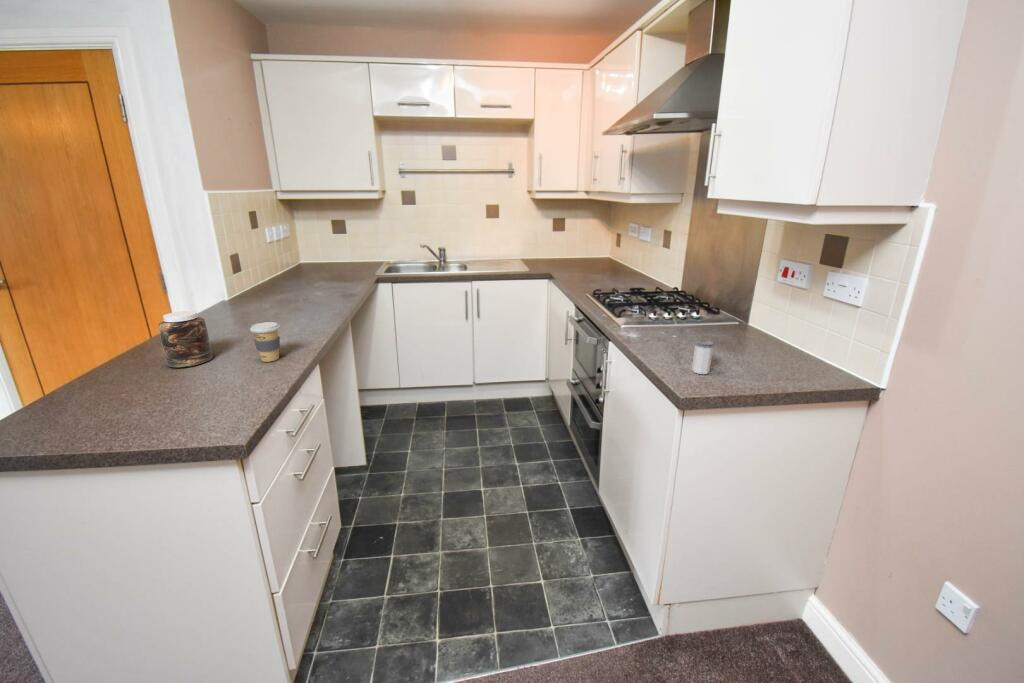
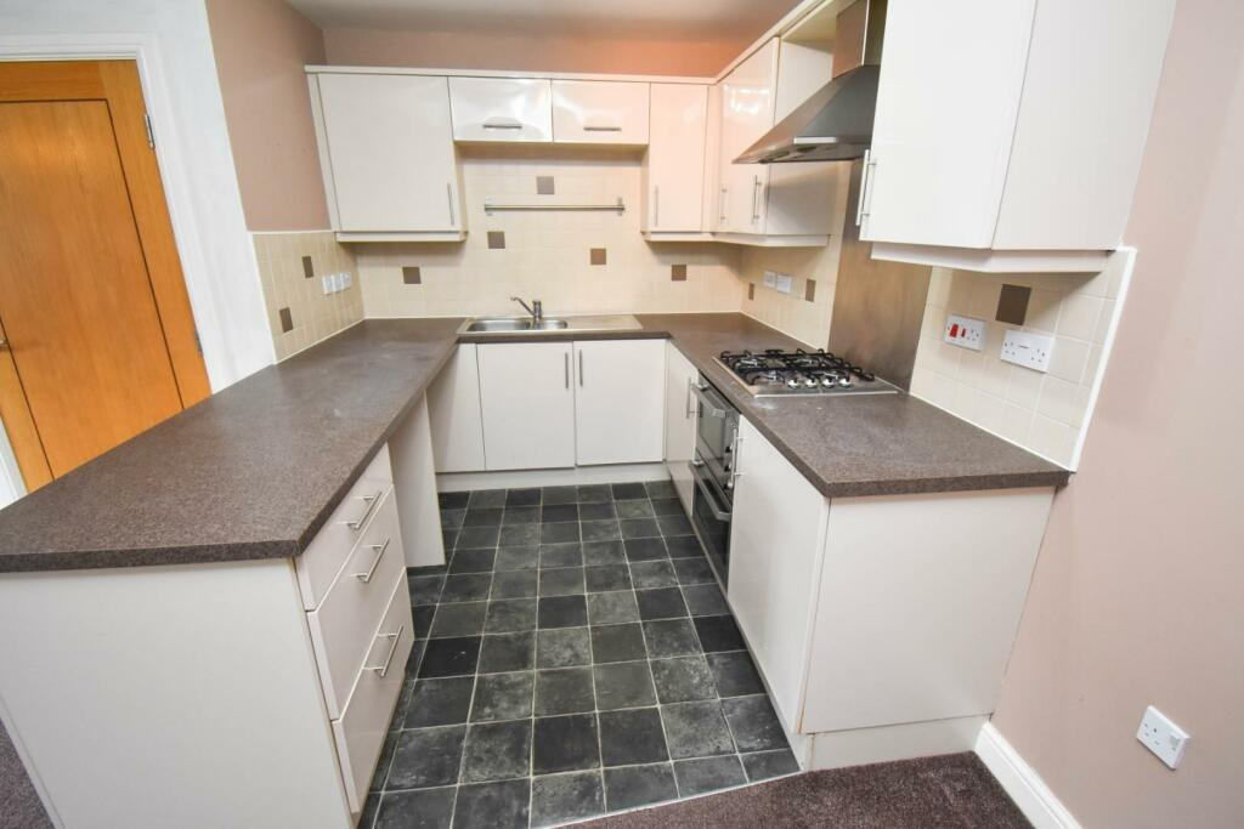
- coffee cup (267, 342)
- salt shaker (702, 356)
- jar (185, 337)
